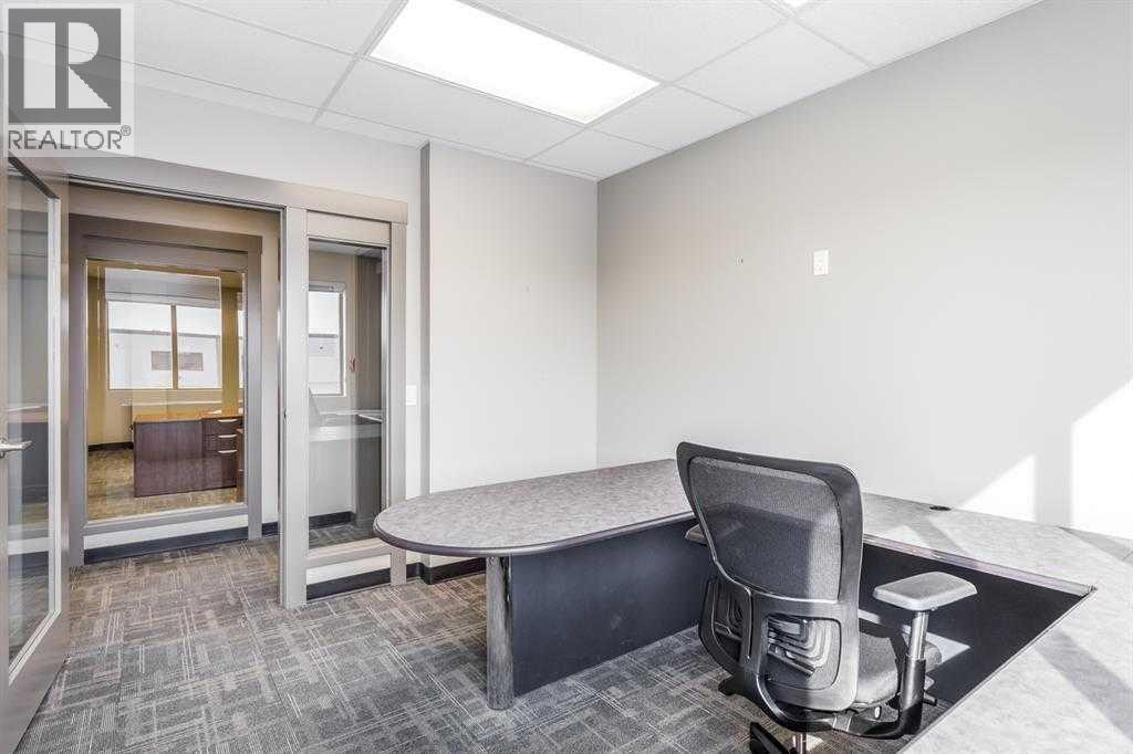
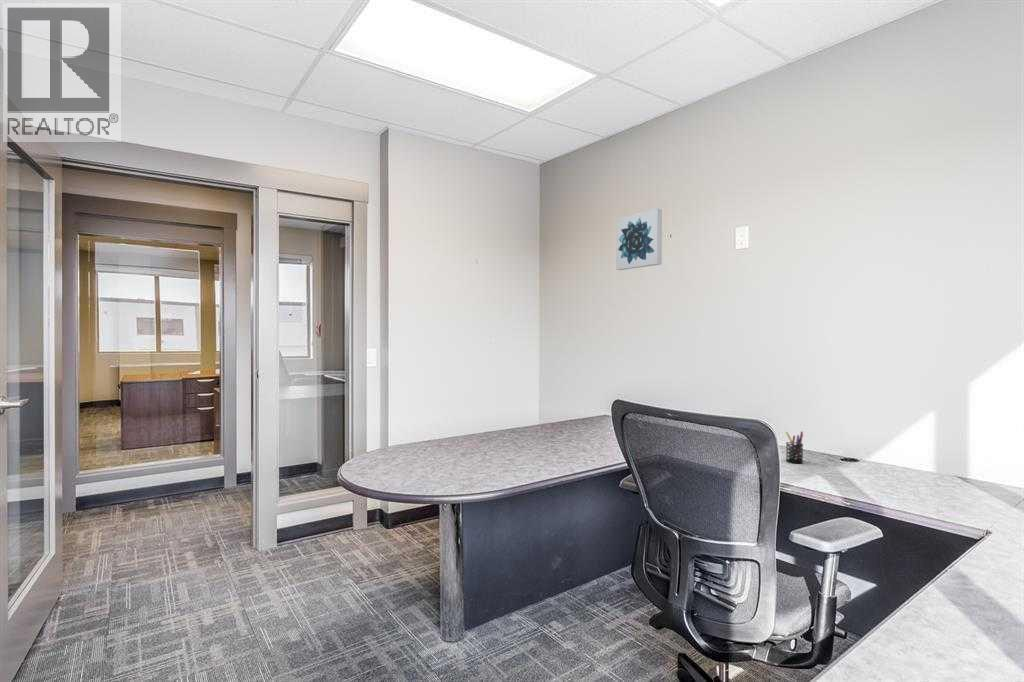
+ pen holder (796, 445)
+ wall art (638, 240)
